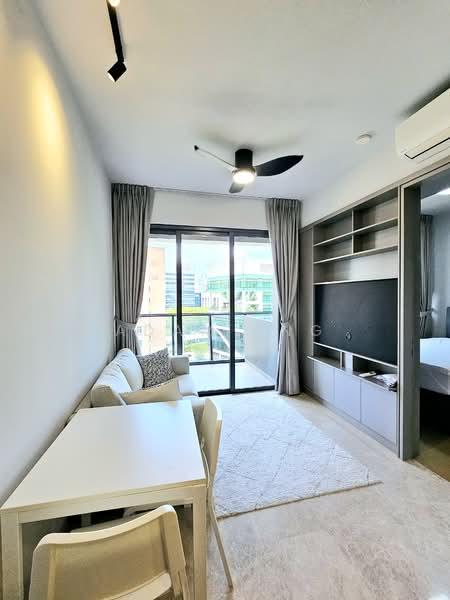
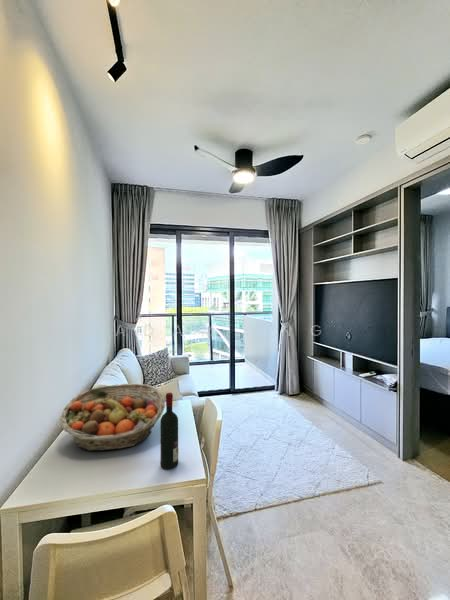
+ alcohol (169, 428)
+ fruit basket (115, 414)
